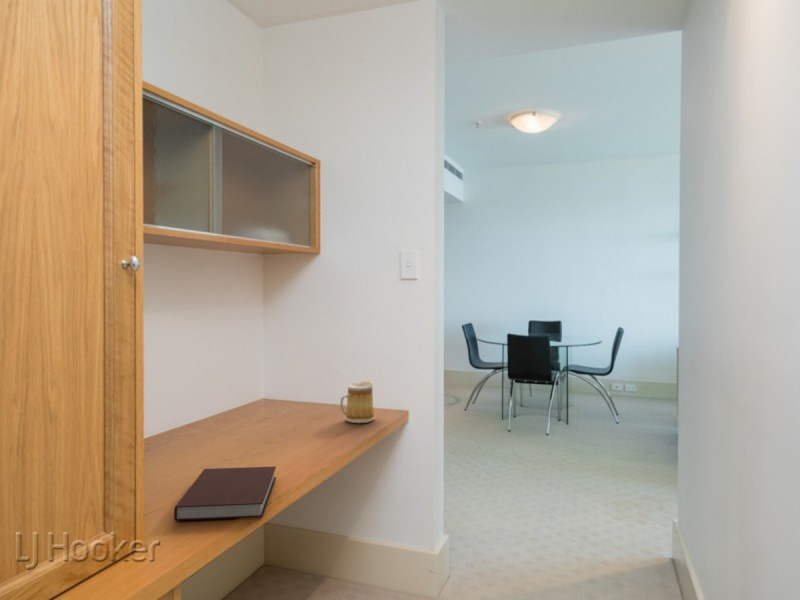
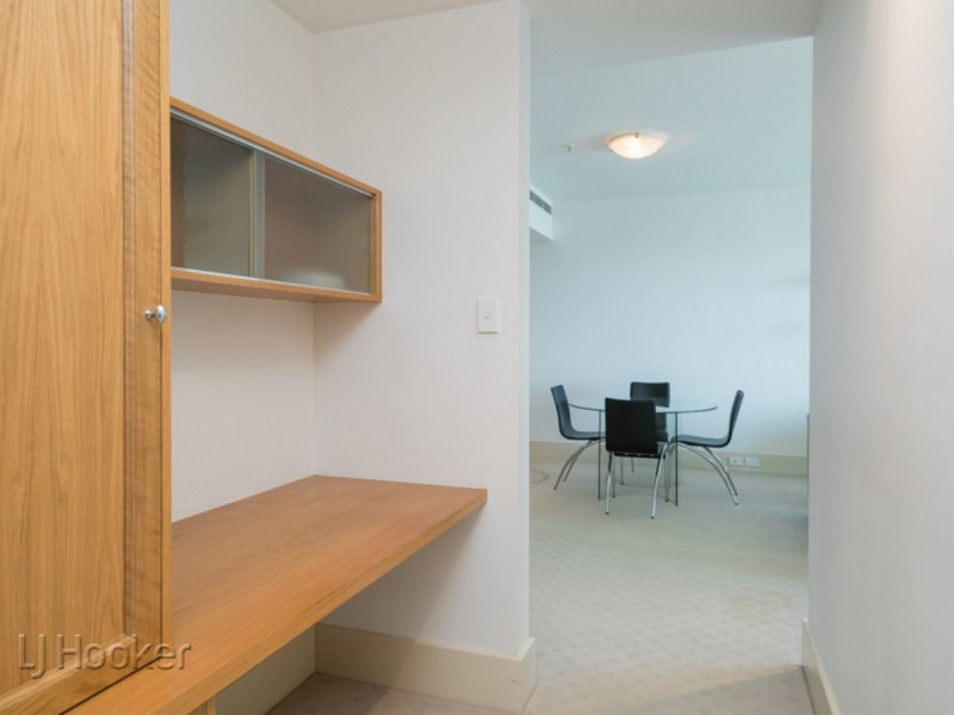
- mug (357, 400)
- notebook (230, 490)
